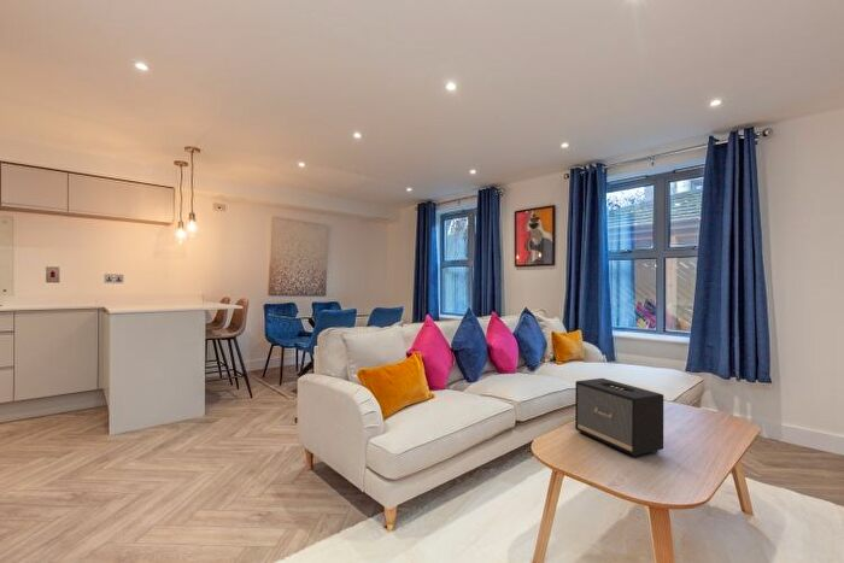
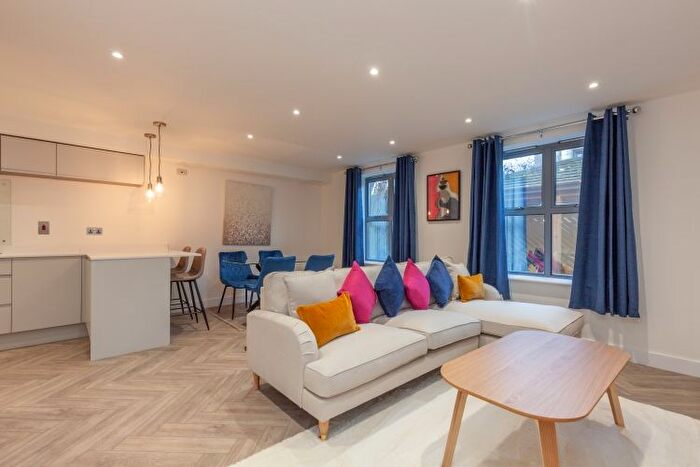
- speaker (616, 414)
